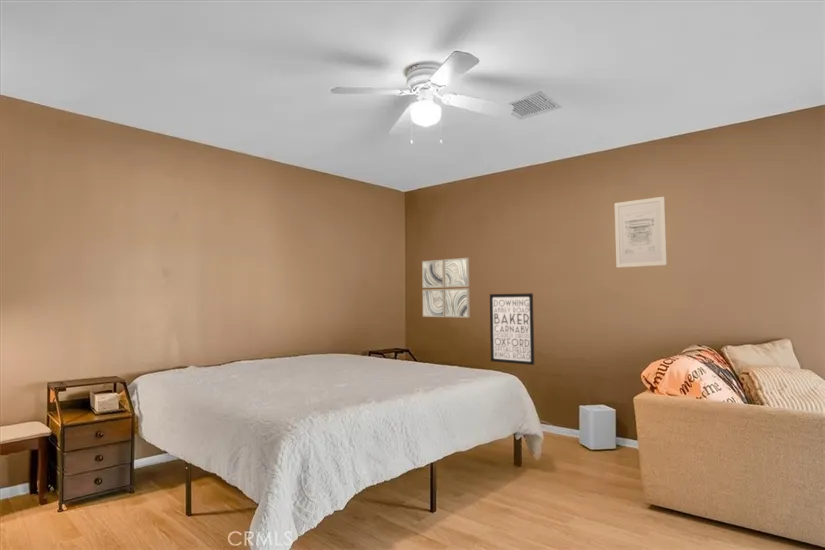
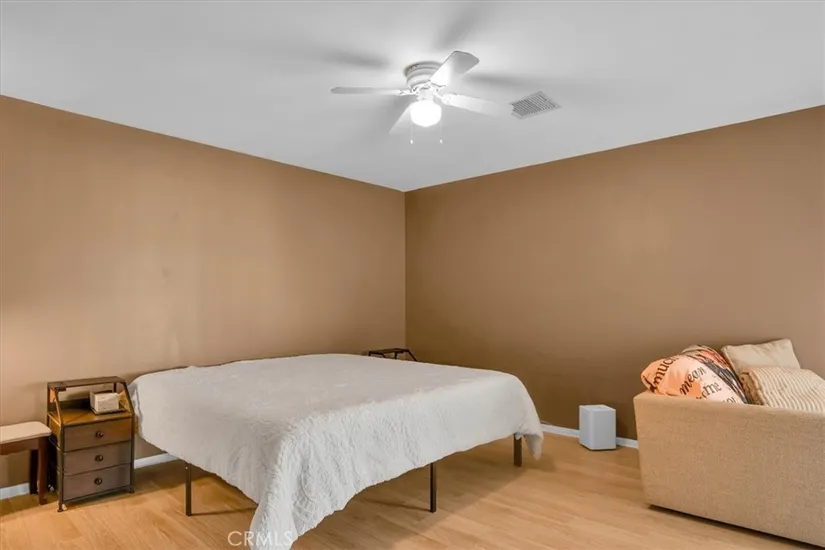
- wall art (444, 287)
- wall art (639, 233)
- wall art (511, 328)
